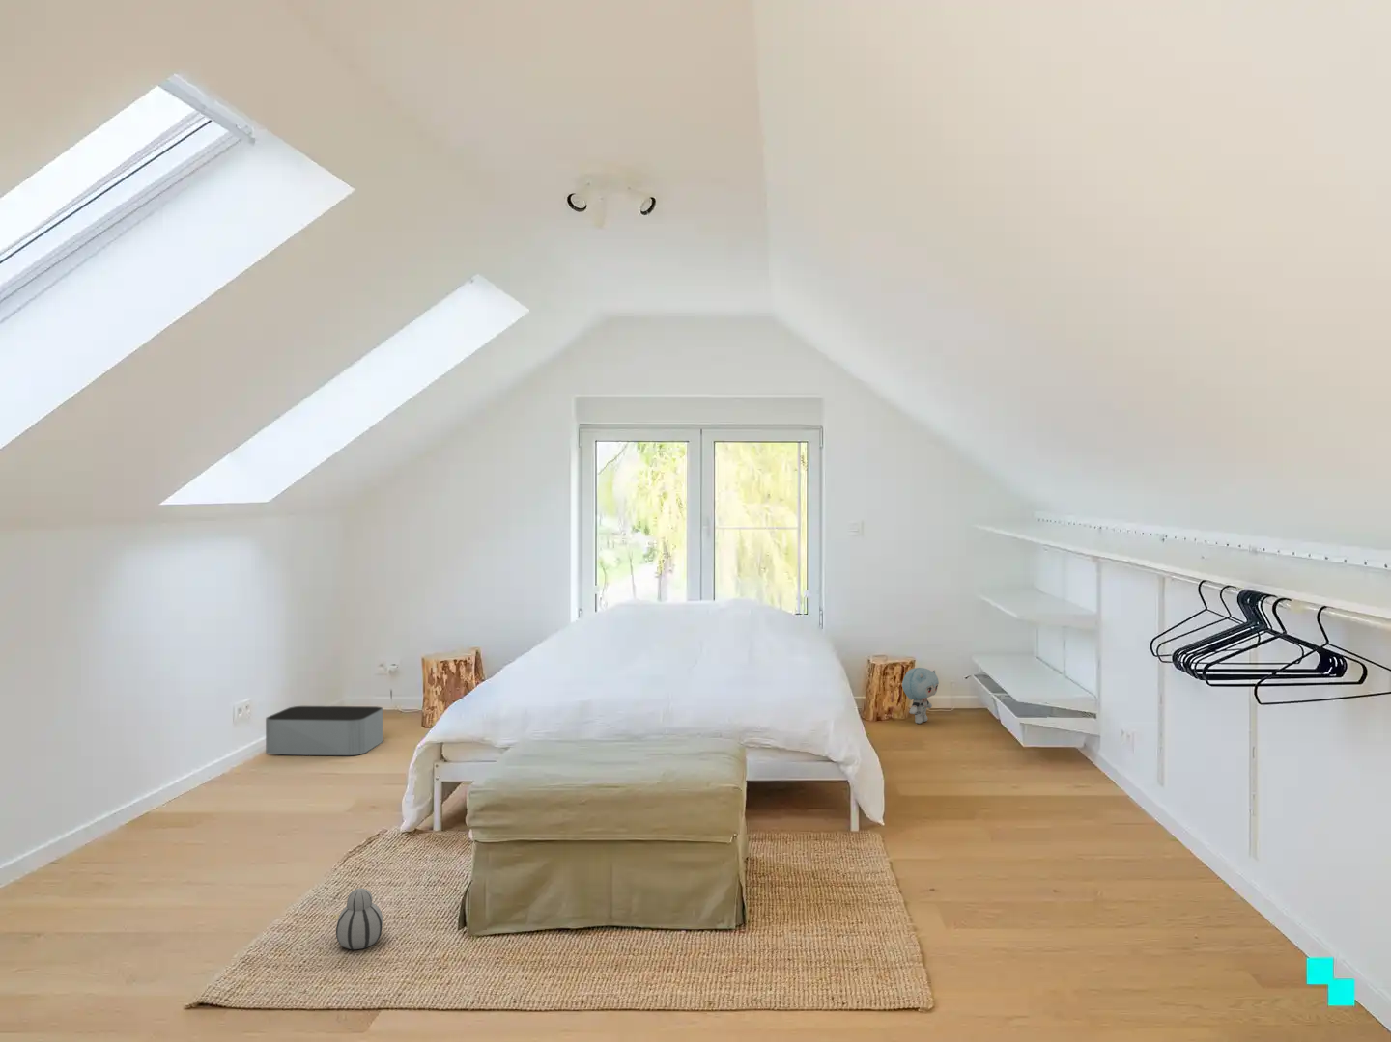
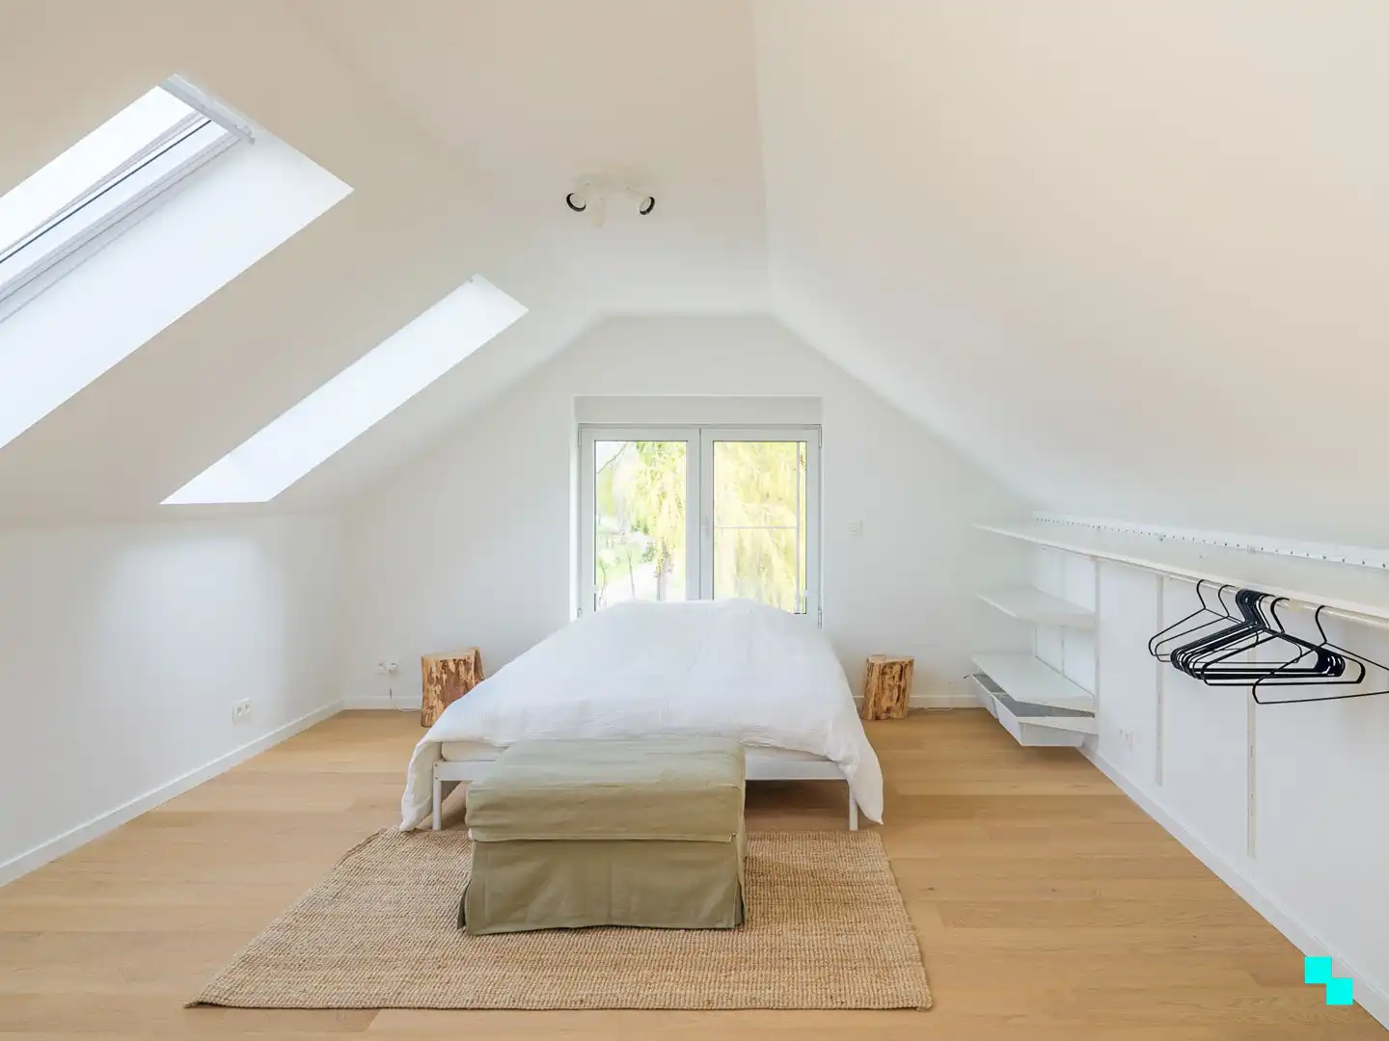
- gourd (359, 915)
- storage bin (325, 729)
- plush toy (920, 695)
